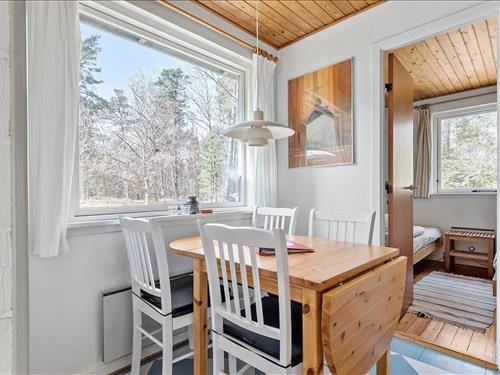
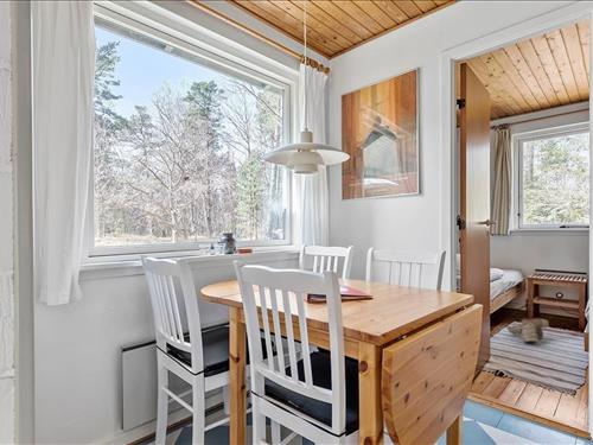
+ boots (527, 326)
